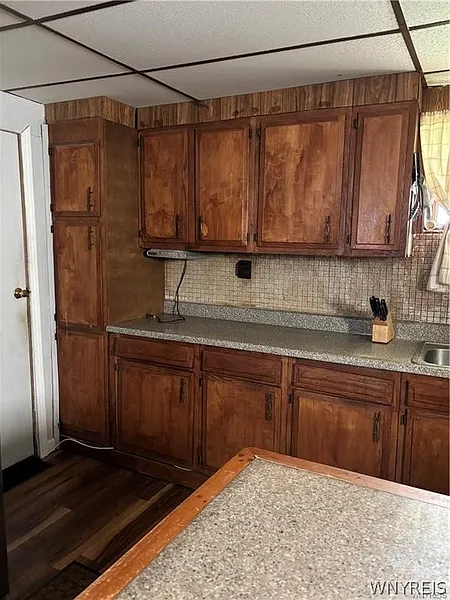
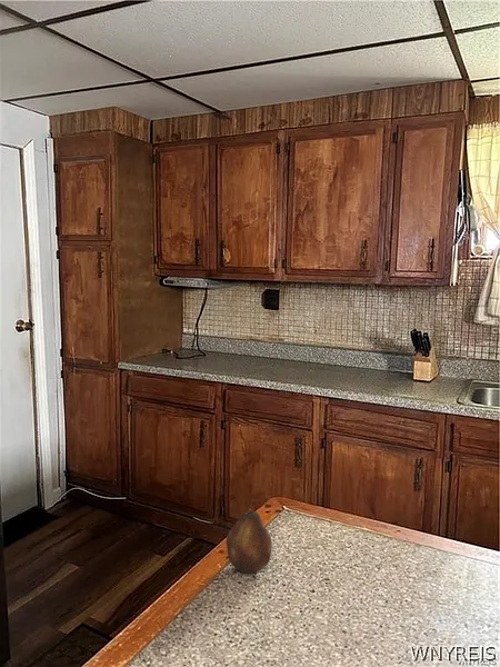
+ fruit (249, 539)
